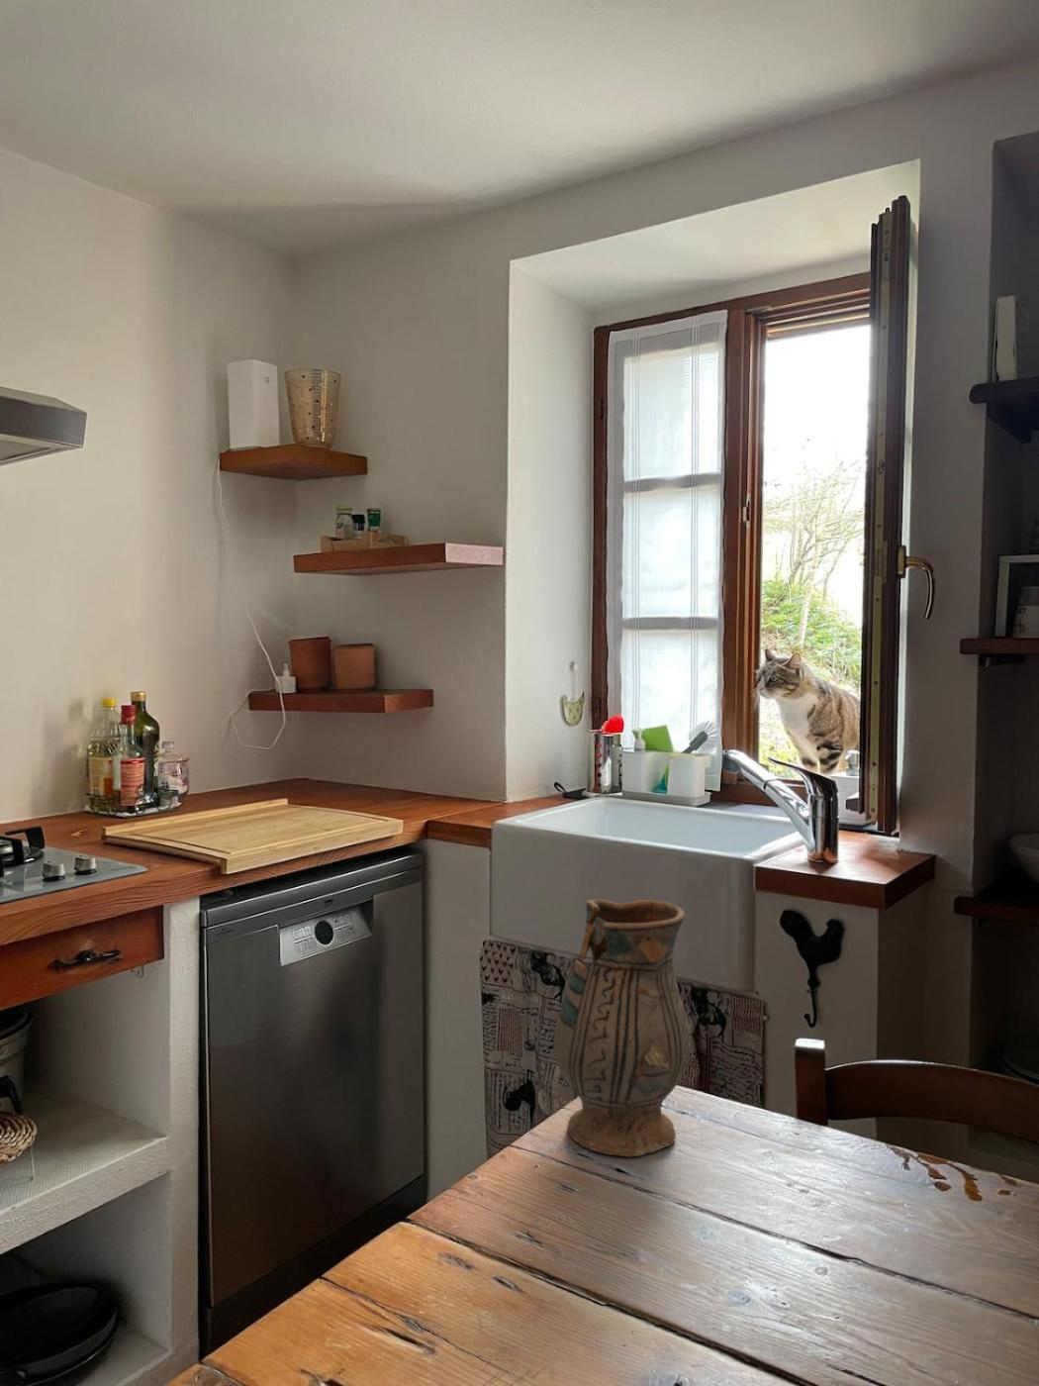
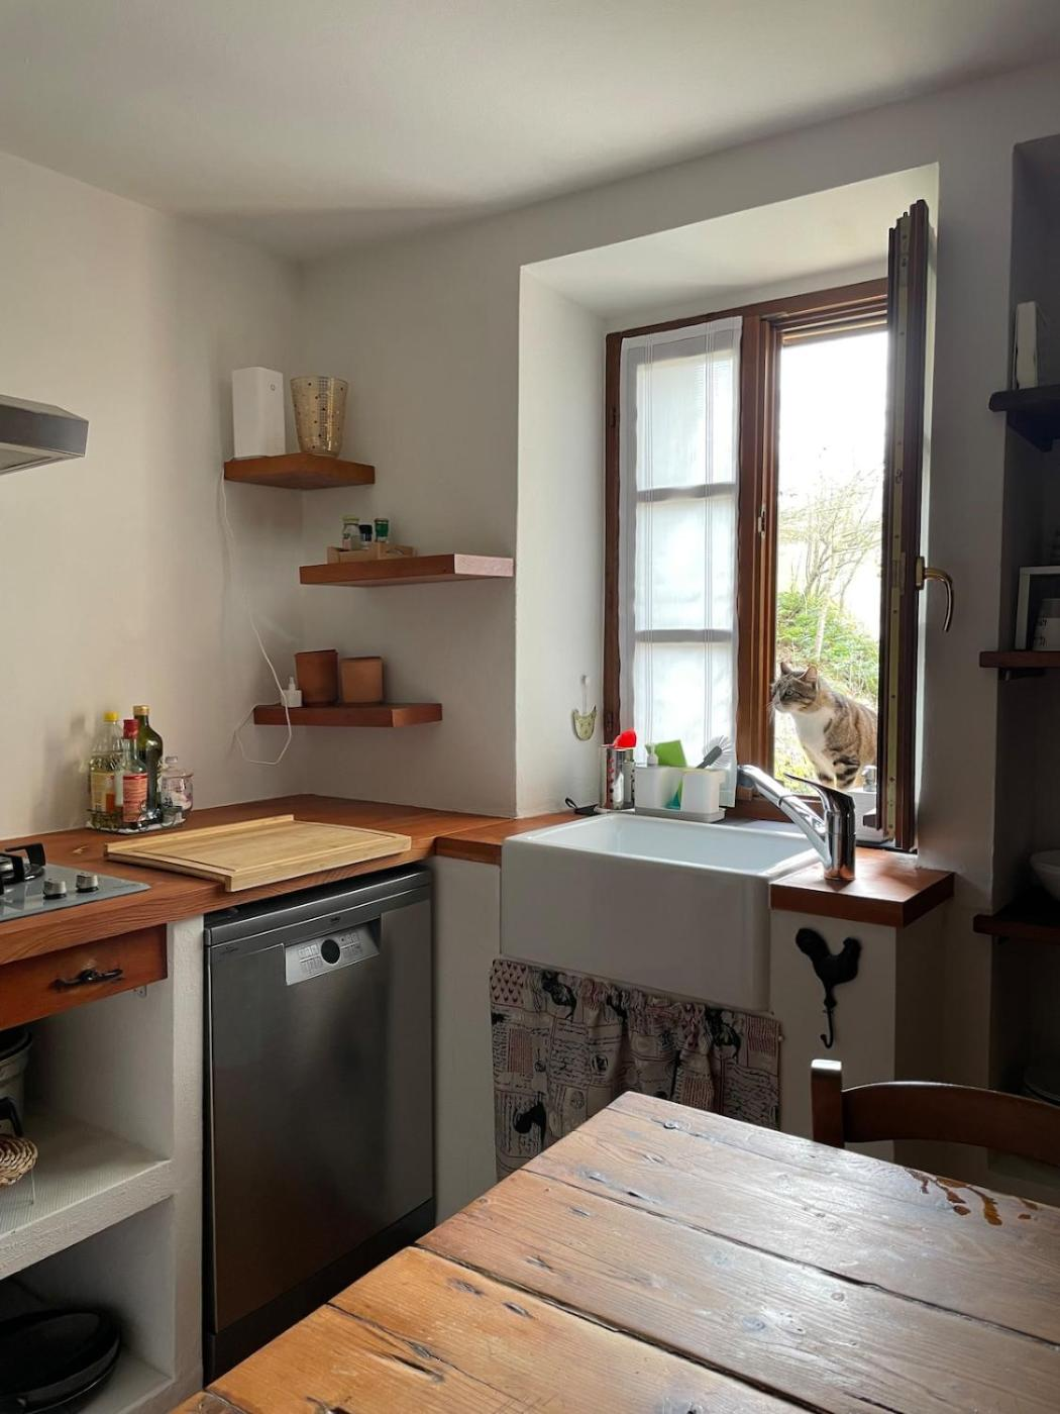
- ceramic pitcher (624, 1021)
